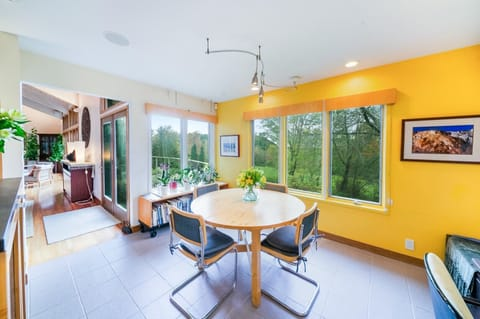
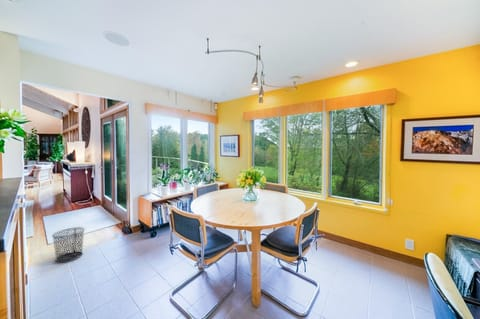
+ waste bin (69, 244)
